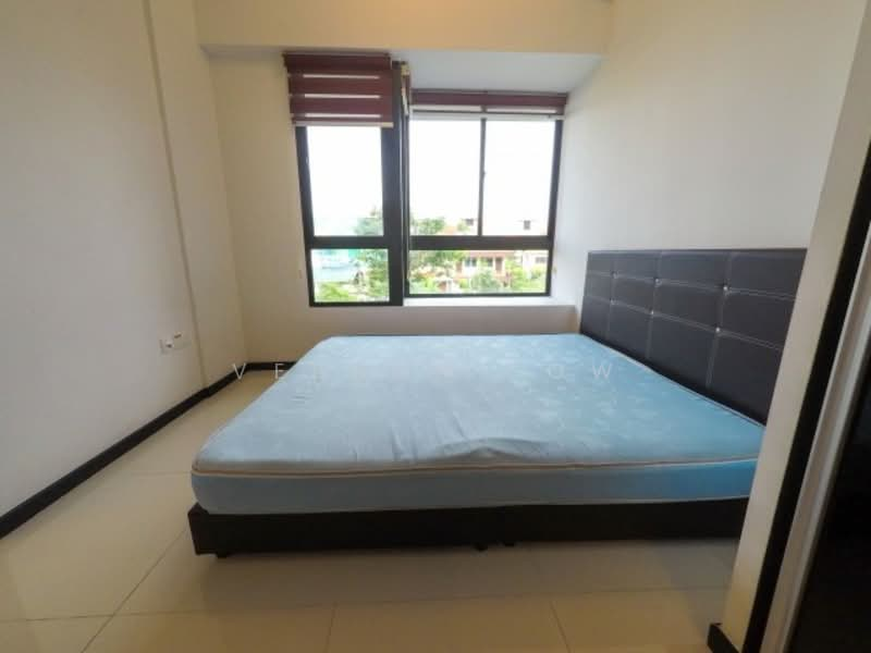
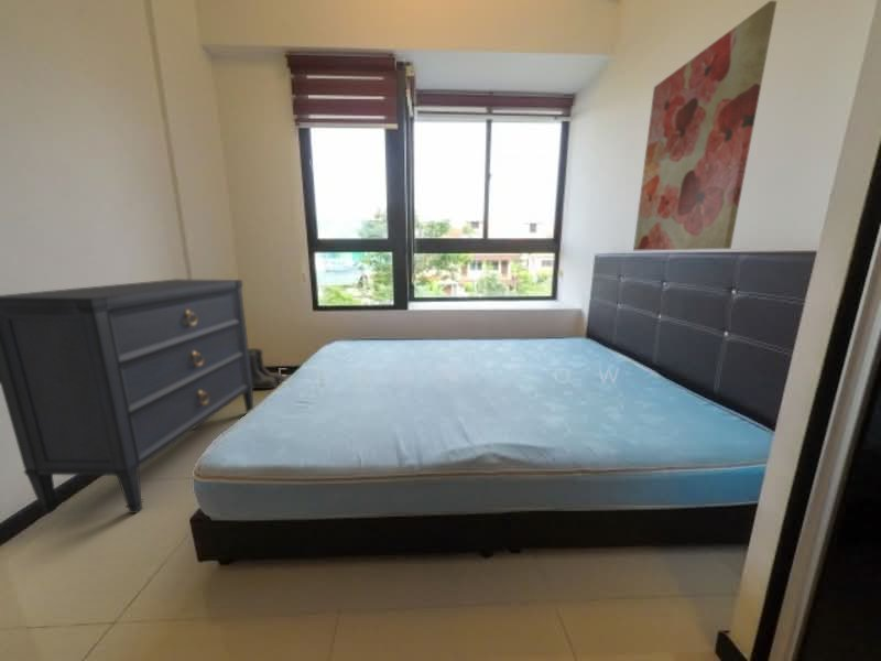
+ wall art (687, 156)
+ dresser (161, 372)
+ boots (259, 367)
